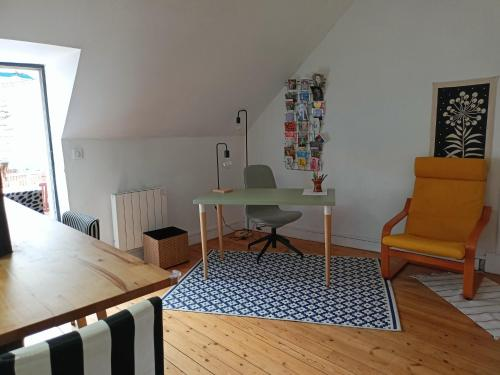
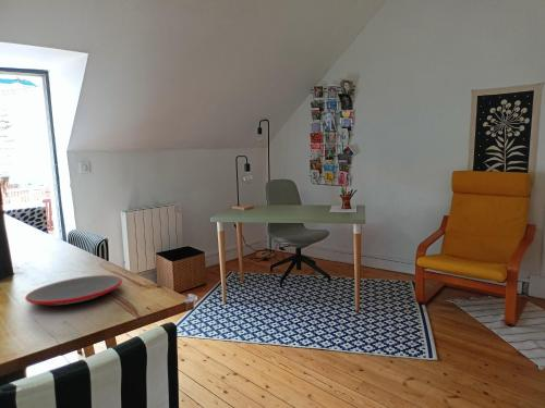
+ plate (76, 289)
